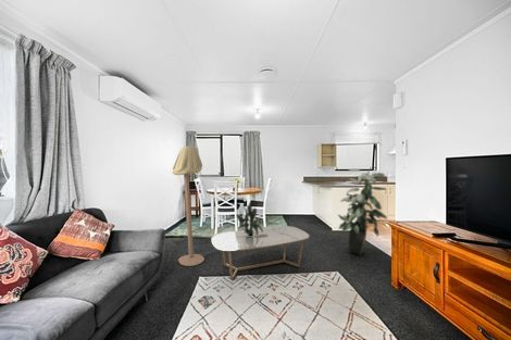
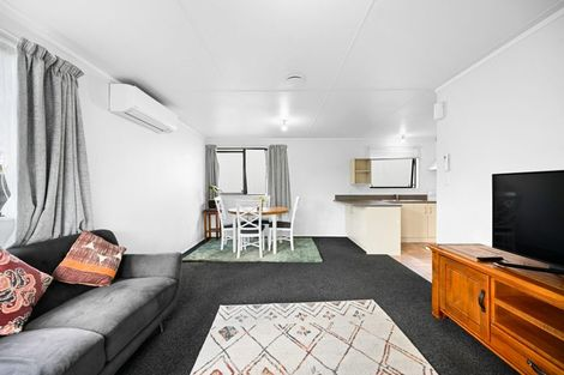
- indoor plant (360, 211)
- potted plant (251, 219)
- floor lamp (188, 204)
- coffee table (260, 248)
